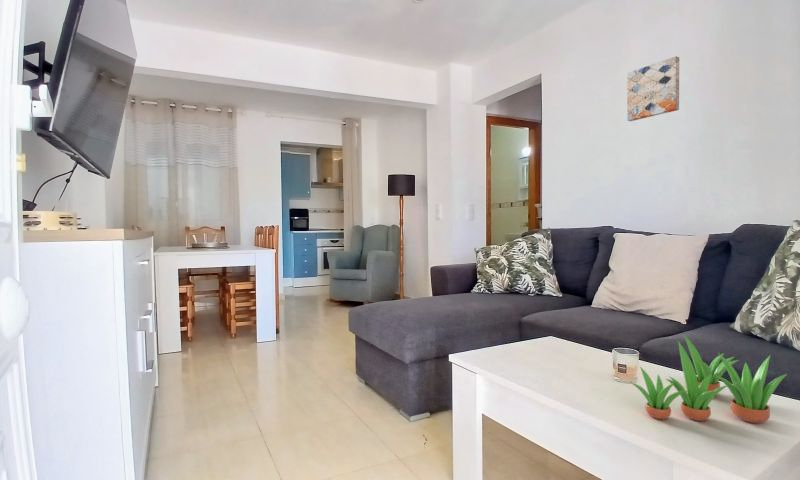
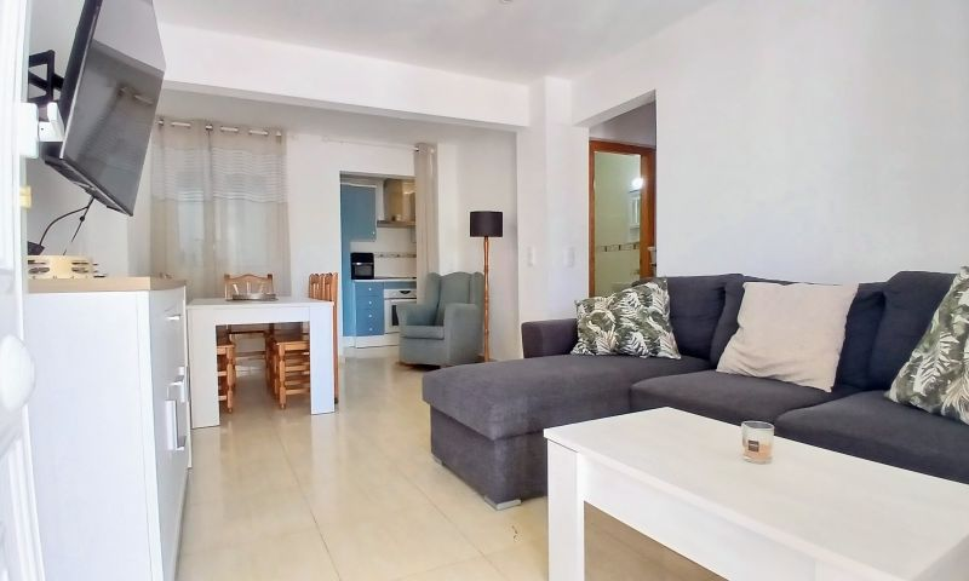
- succulent plant (699, 373)
- wall art (652, 90)
